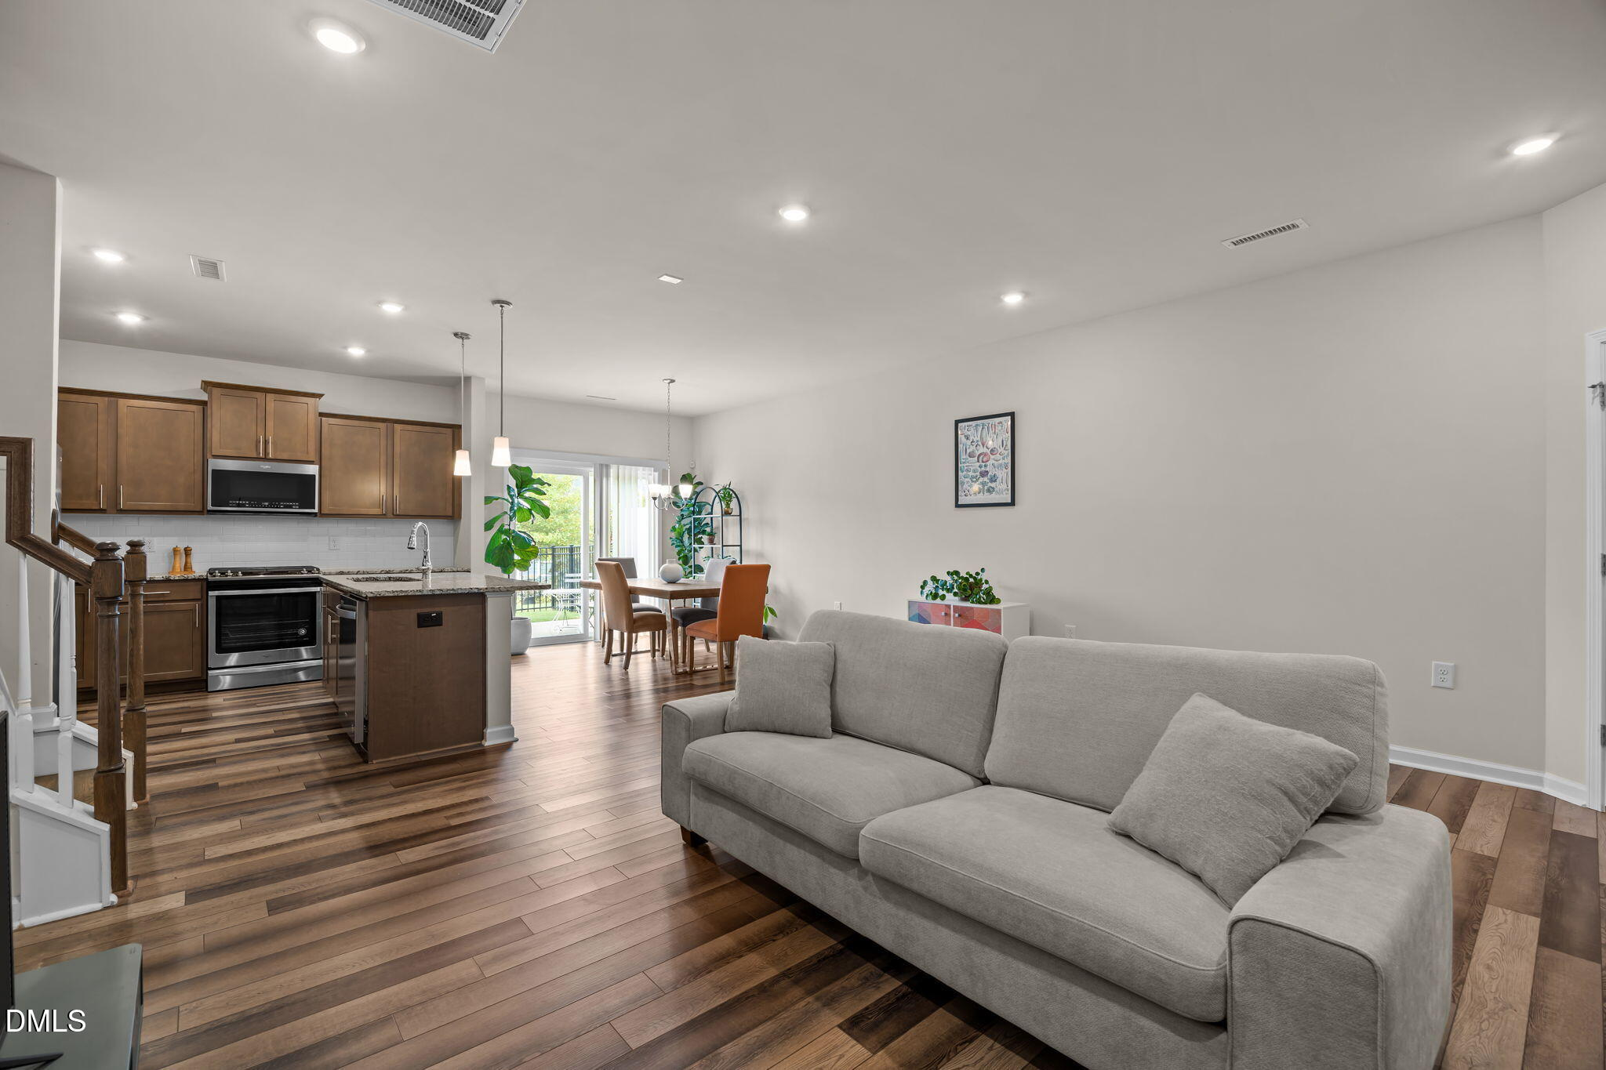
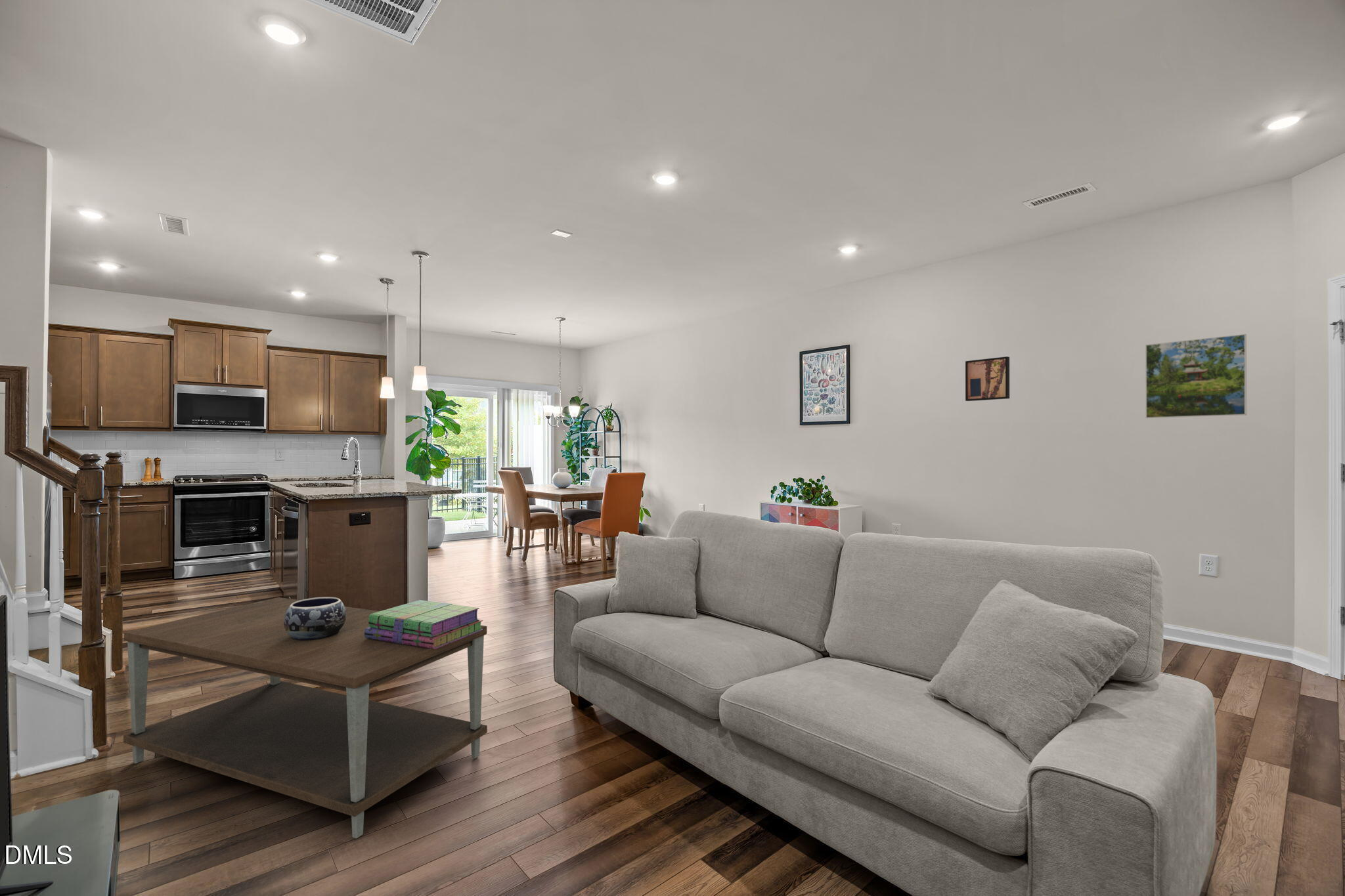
+ coffee table (308, 694)
+ stack of books (425, 622)
+ wall art (986, 379)
+ decorative bowl (315, 617)
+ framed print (1193, 378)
